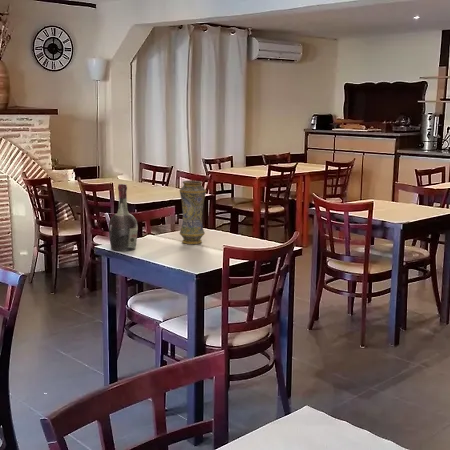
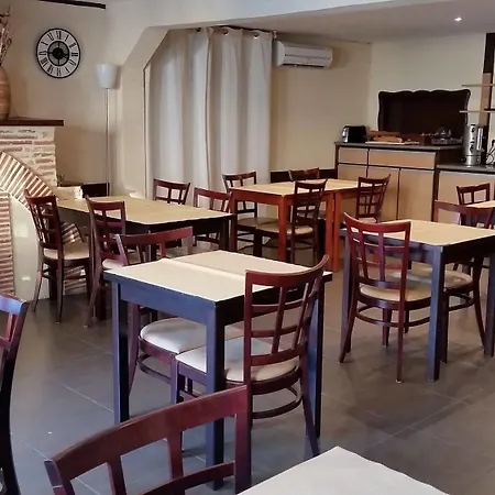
- cognac bottle (123, 216)
- vase (192, 212)
